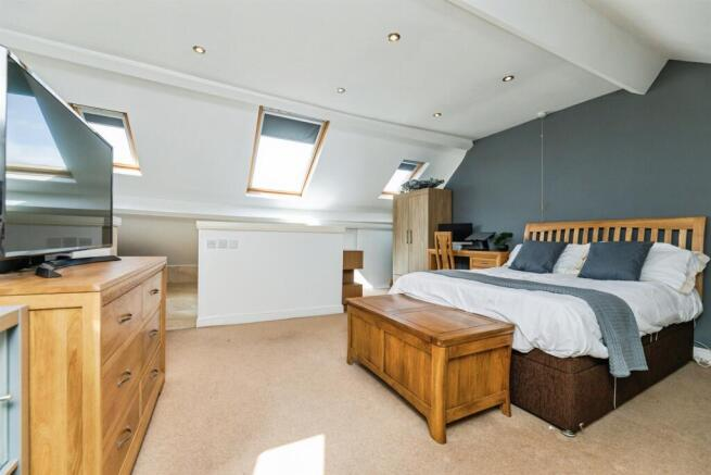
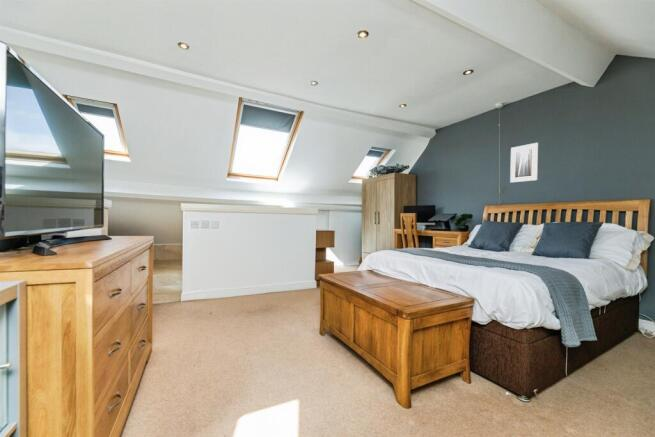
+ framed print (523, 163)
